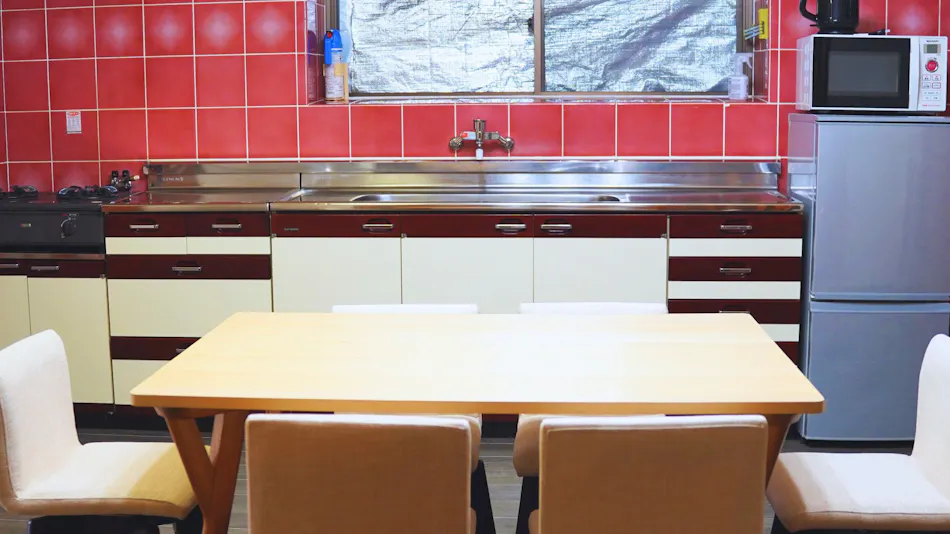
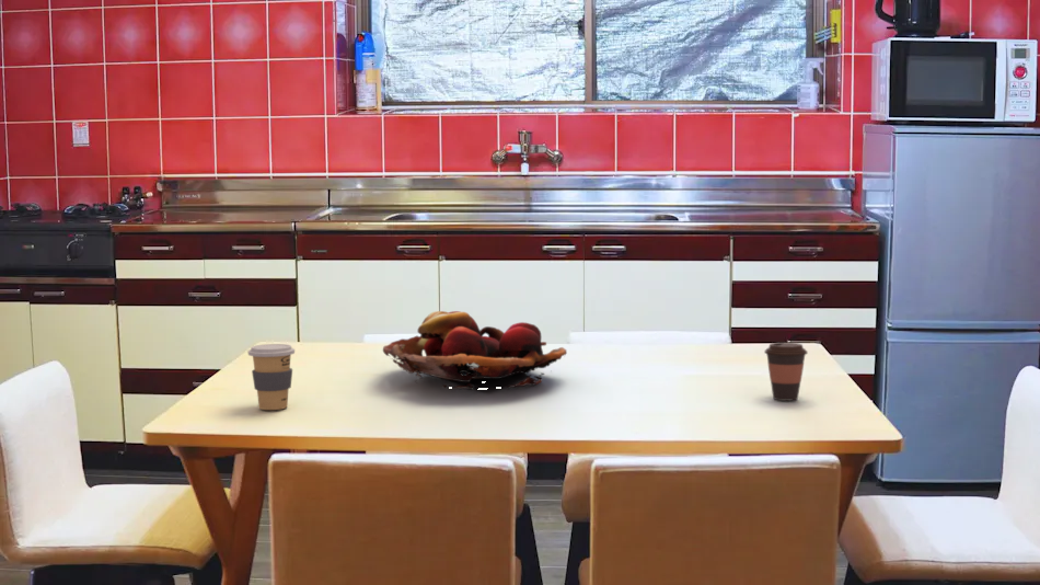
+ fruit basket (470, 345)
+ coffee cup (785, 371)
+ coffee cup (271, 377)
